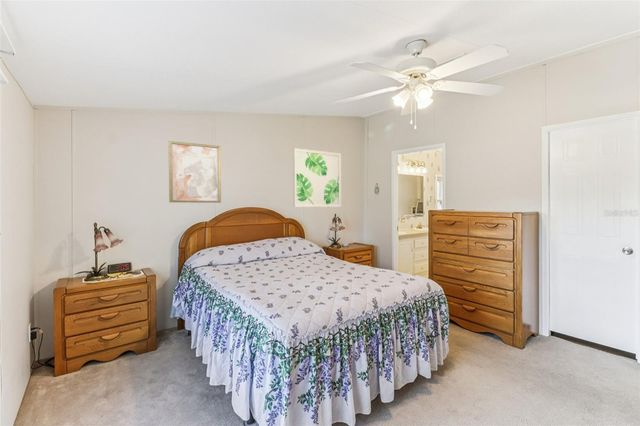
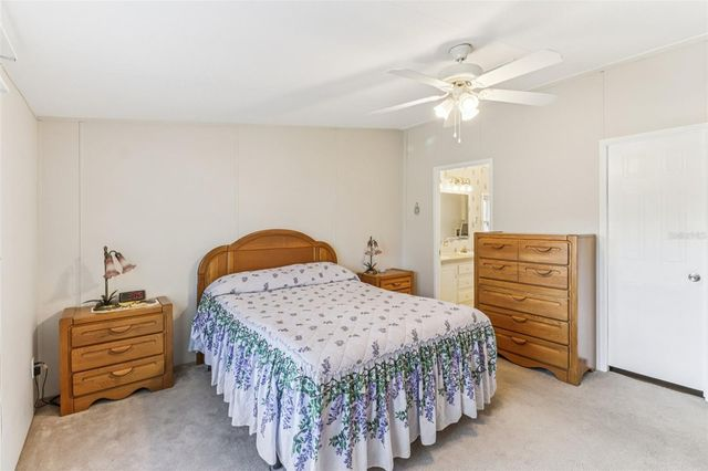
- wall art (195, 173)
- wall art (318, 179)
